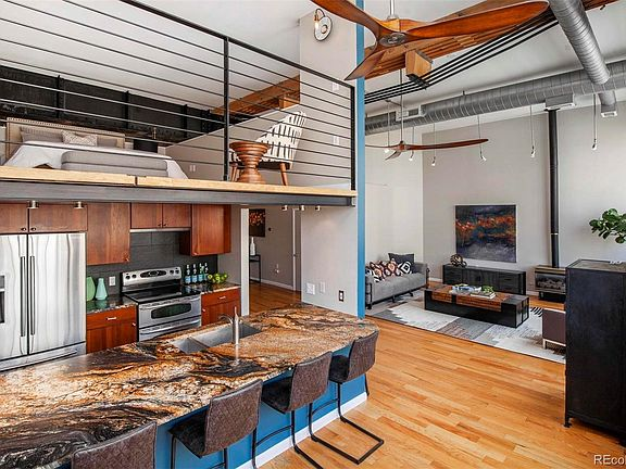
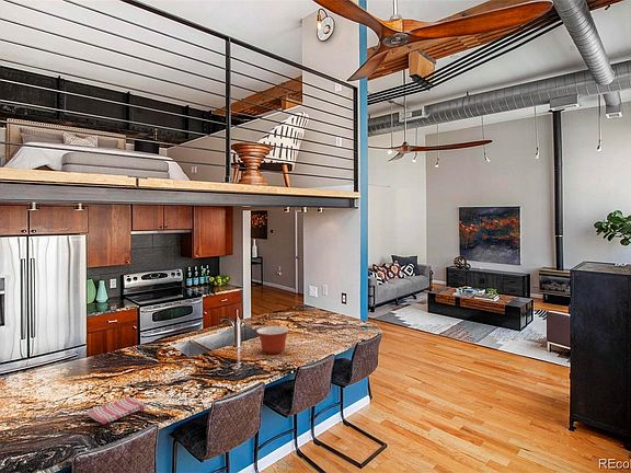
+ dish towel (117, 408)
+ mixing bowl (273, 341)
